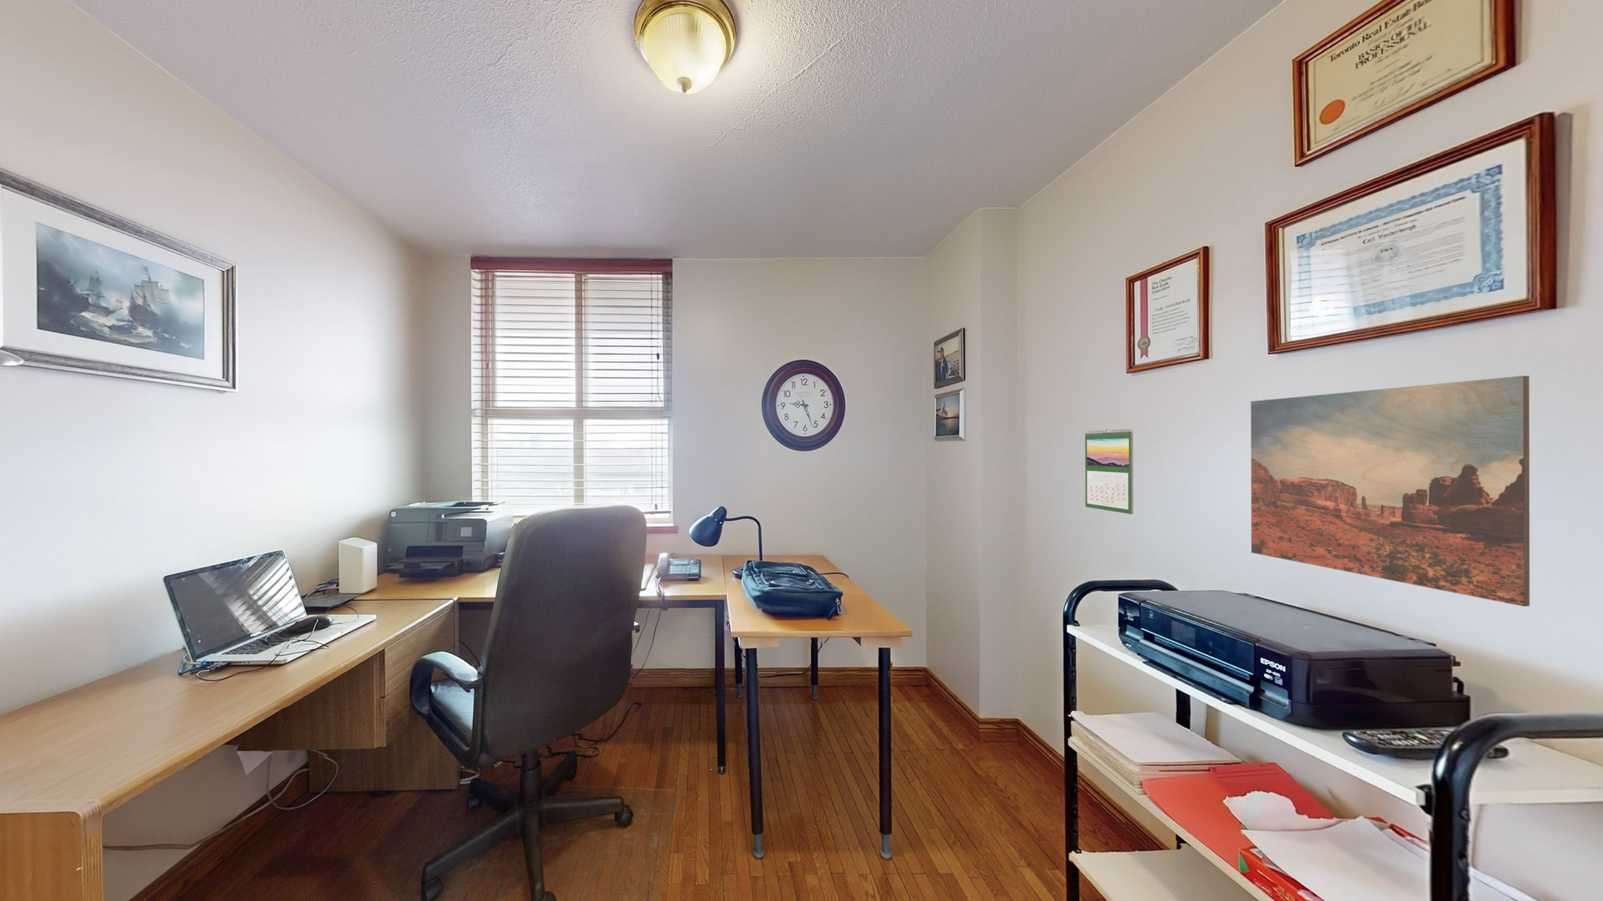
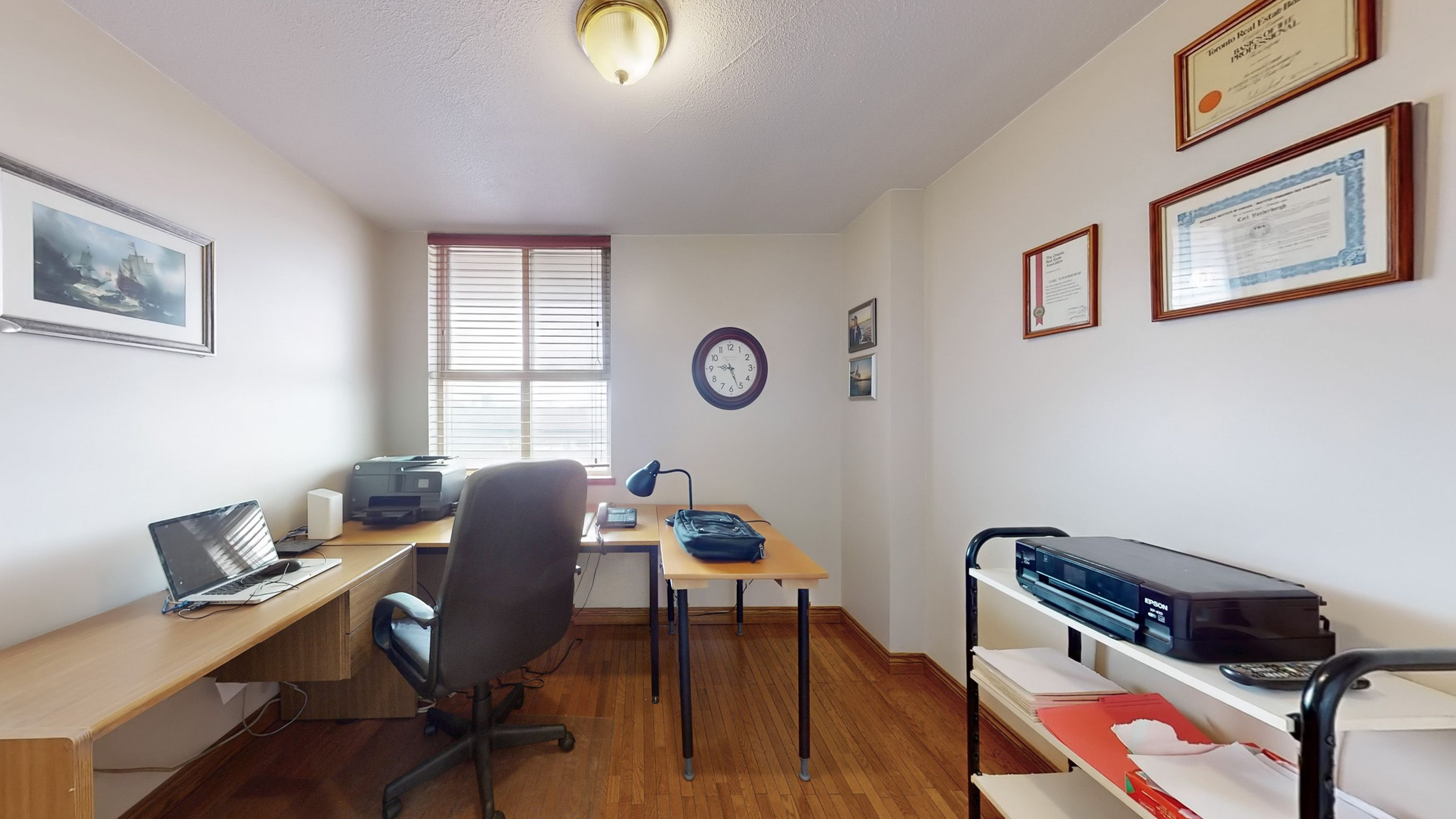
- calendar (1108, 469)
- wall art (1361, 483)
